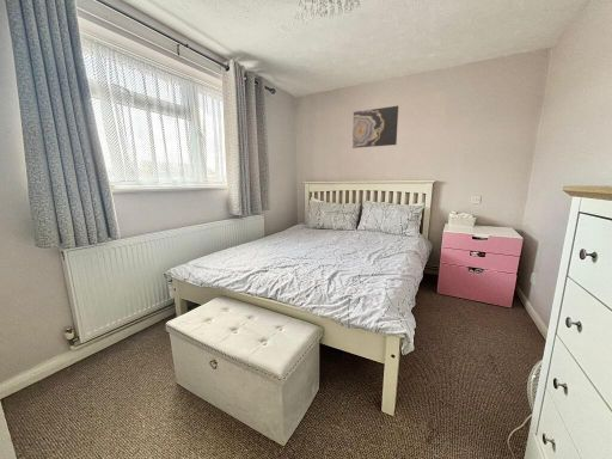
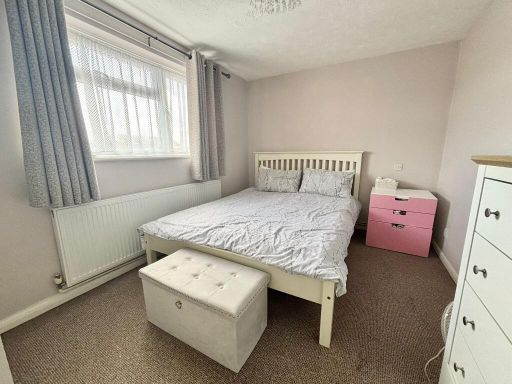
- wall art (374, 128)
